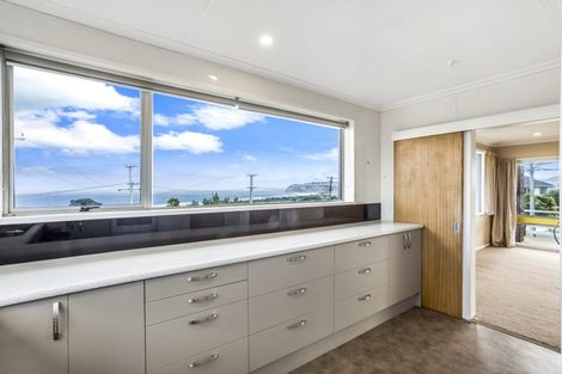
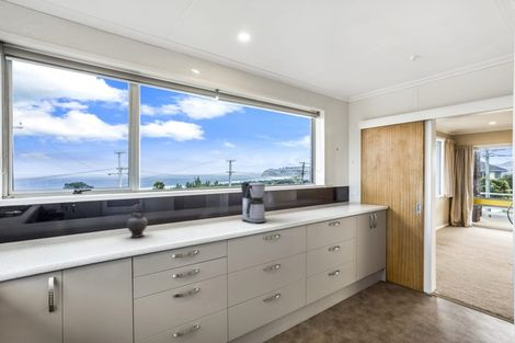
+ coffee maker (251, 202)
+ teapot (139, 219)
